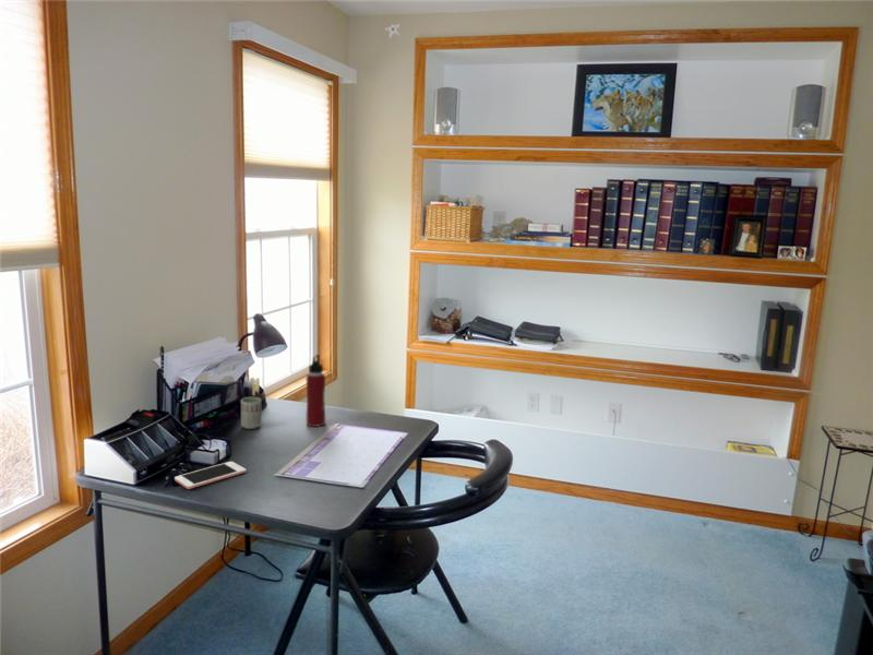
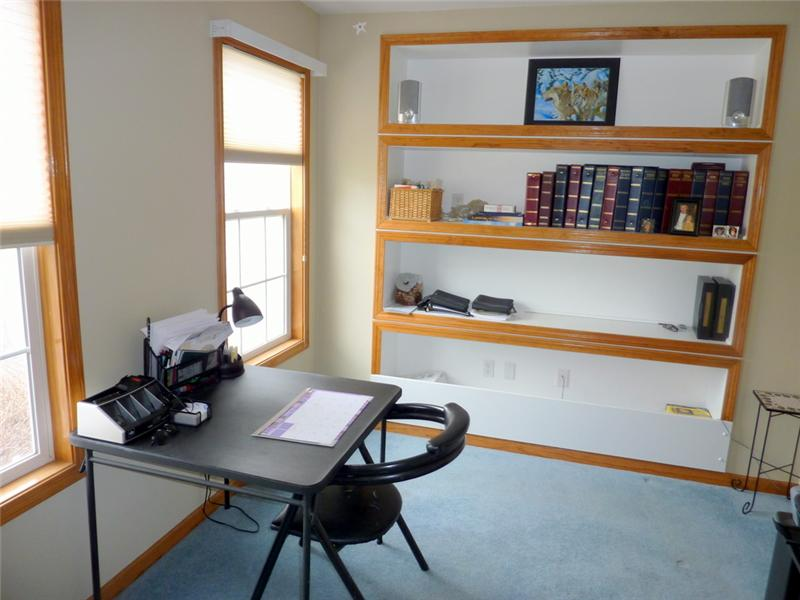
- cup (251, 413)
- water bottle (315, 390)
- cell phone (211, 474)
